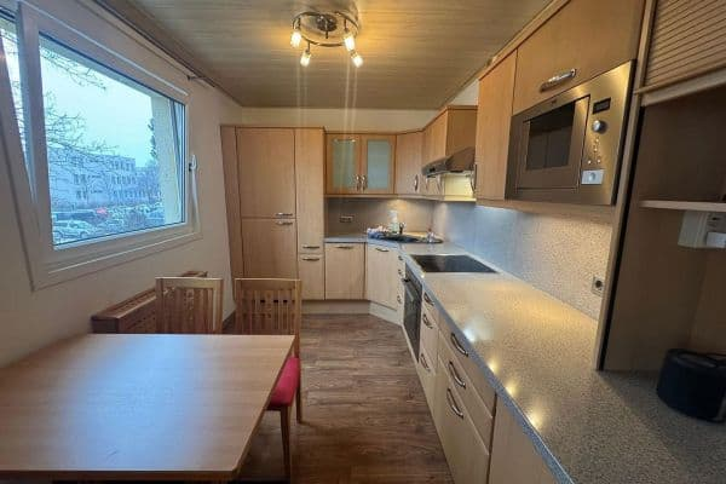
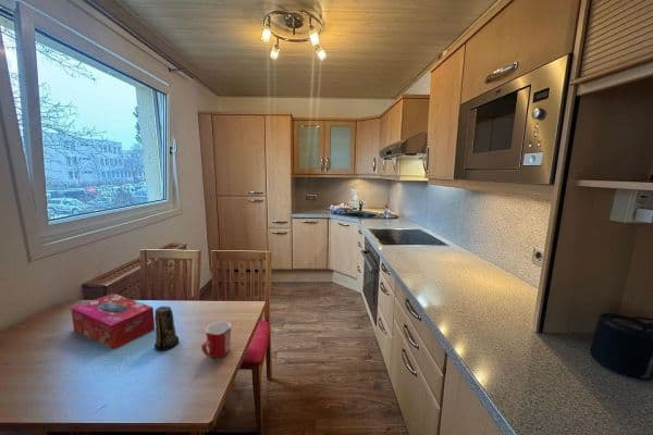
+ candle (165, 325)
+ mug (214, 343)
+ tissue box (113, 318)
